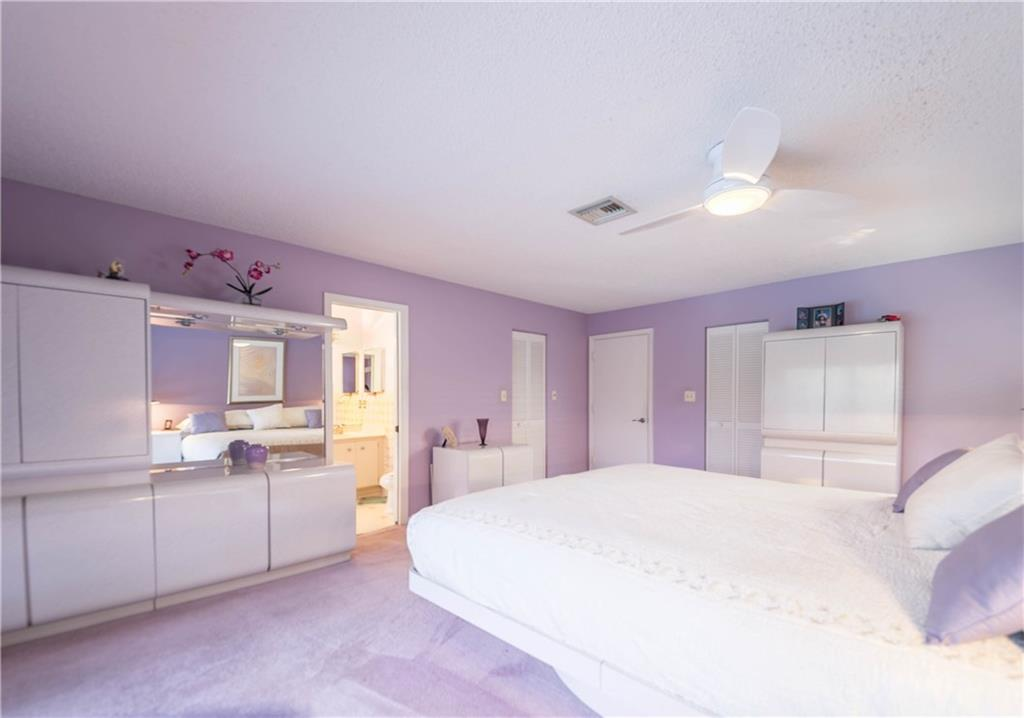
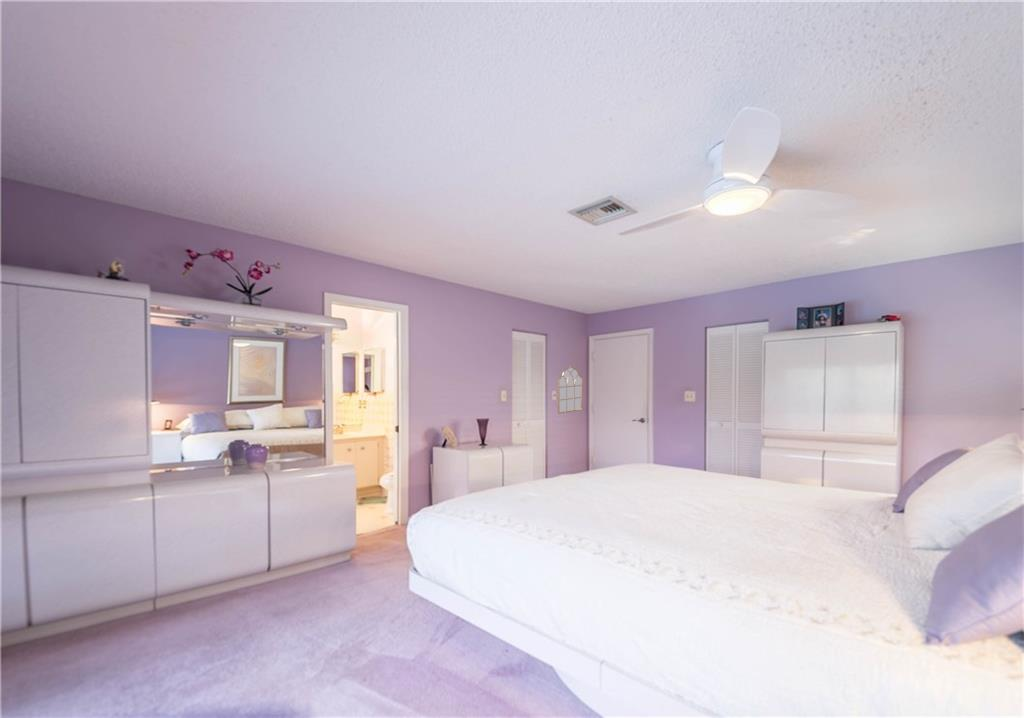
+ mirror (570, 388)
